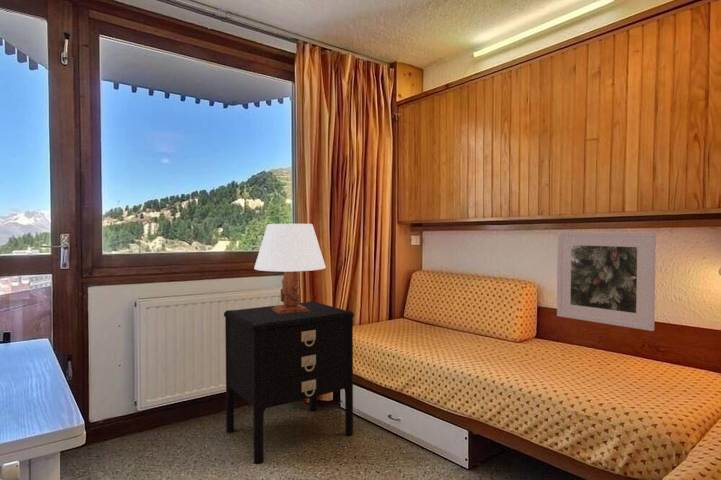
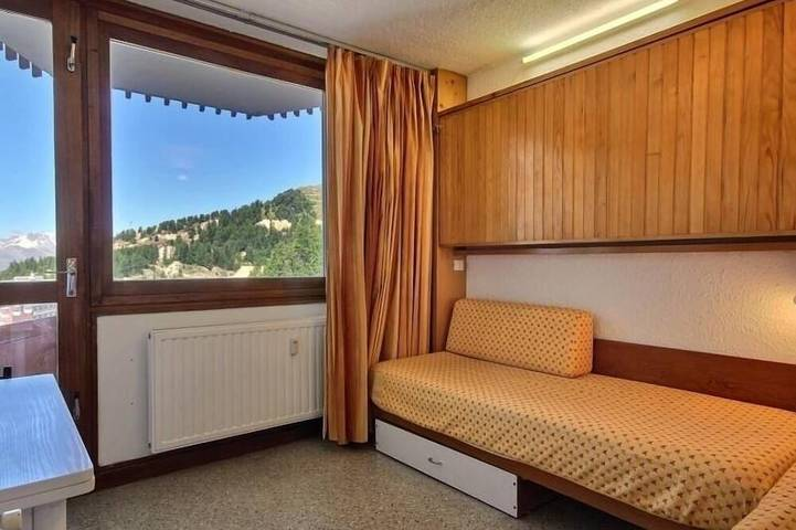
- table lamp (290, 267)
- nightstand (289, 372)
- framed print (602, 277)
